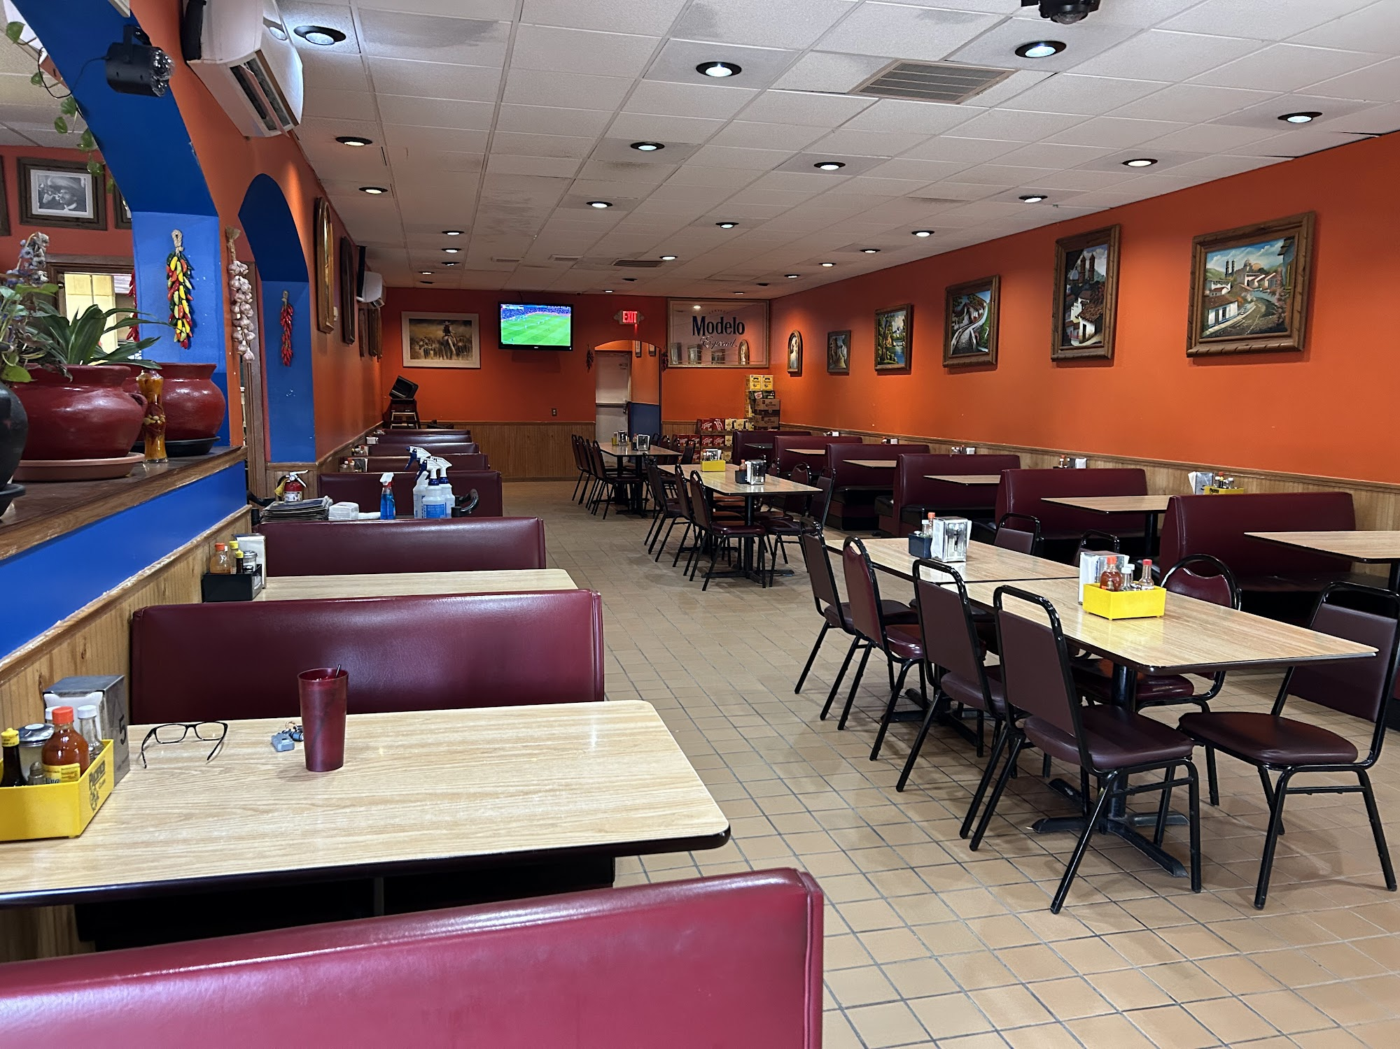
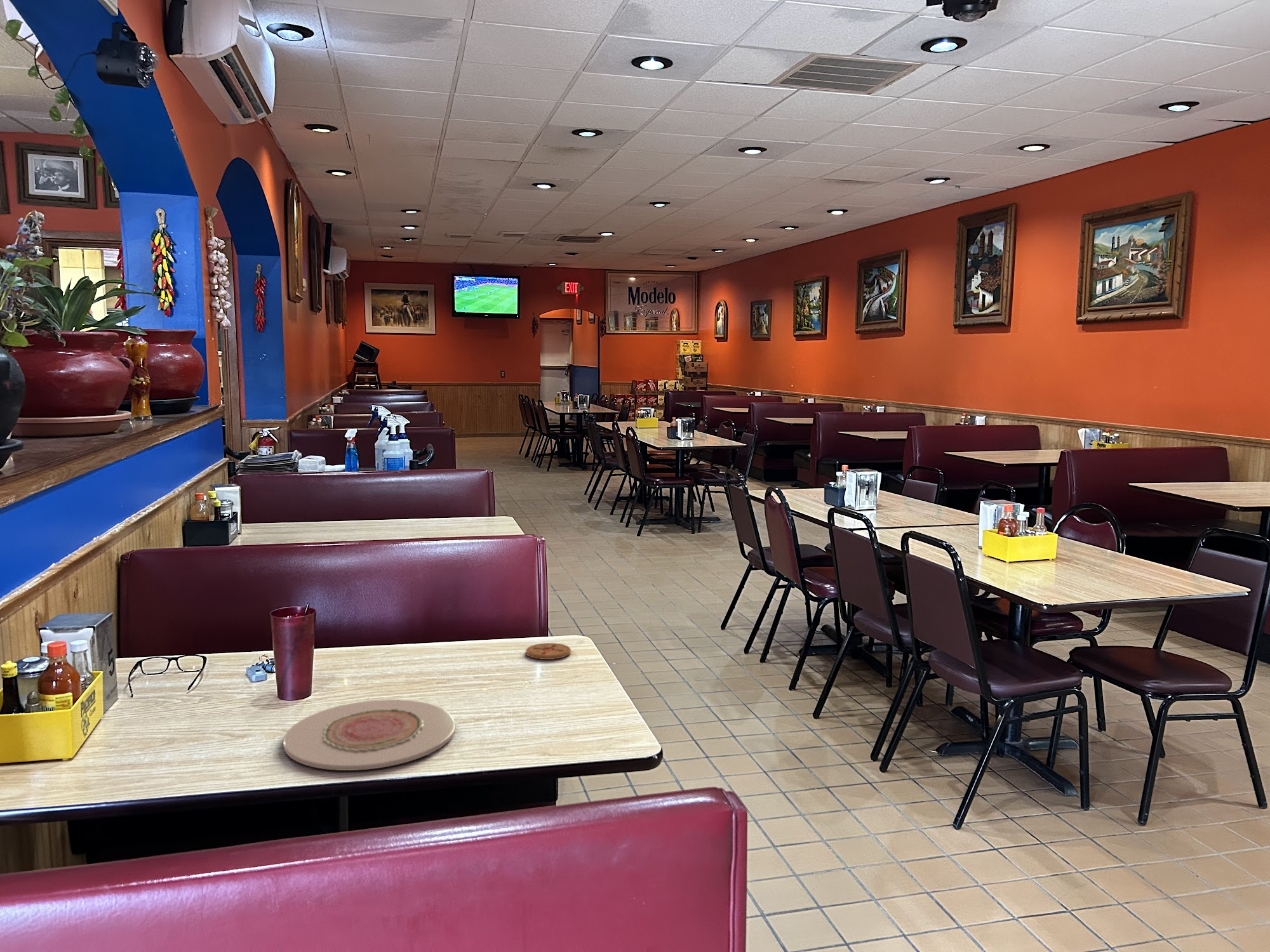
+ plate (371, 731)
+ coaster (548, 651)
